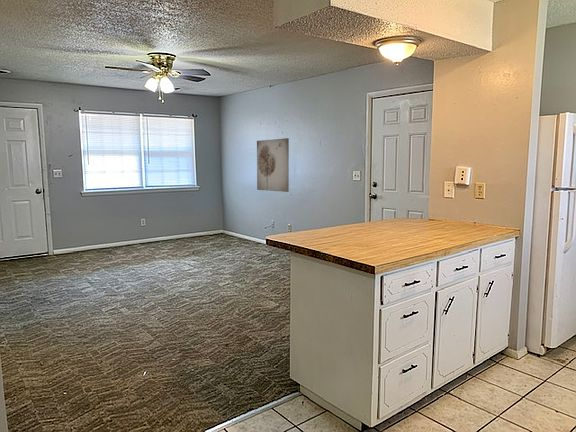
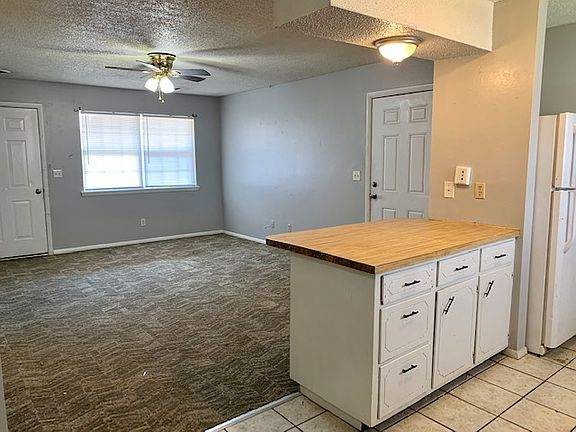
- wall art (272, 165)
